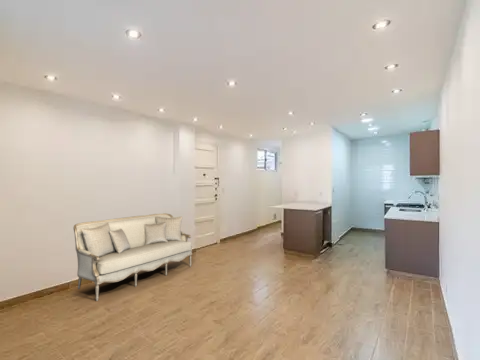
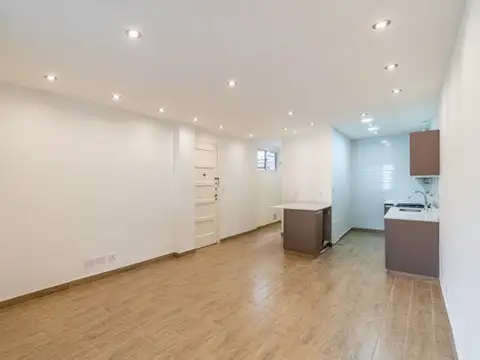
- sofa (139, 247)
